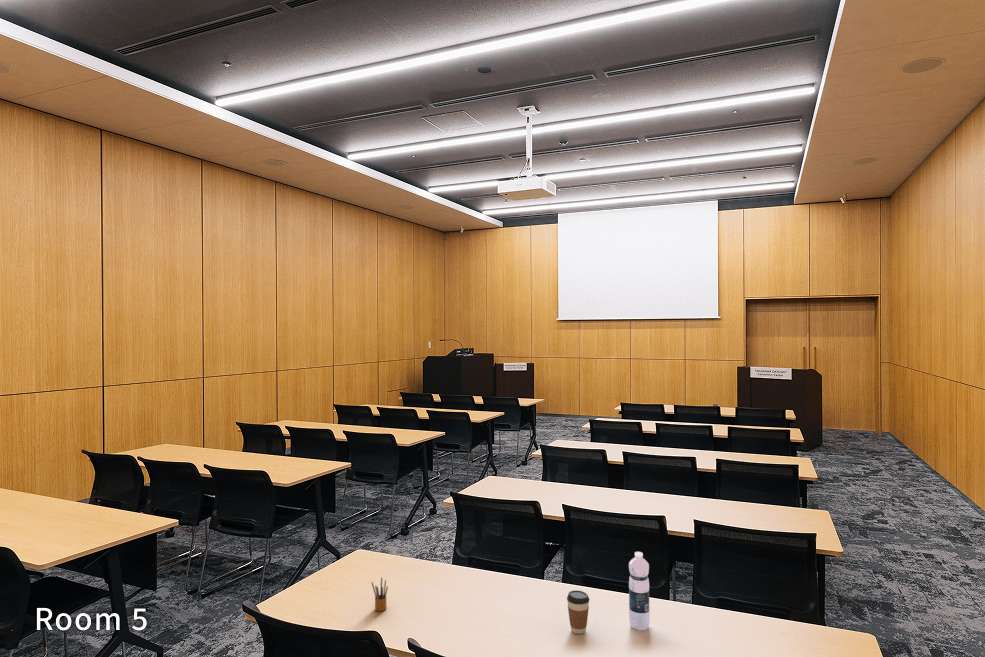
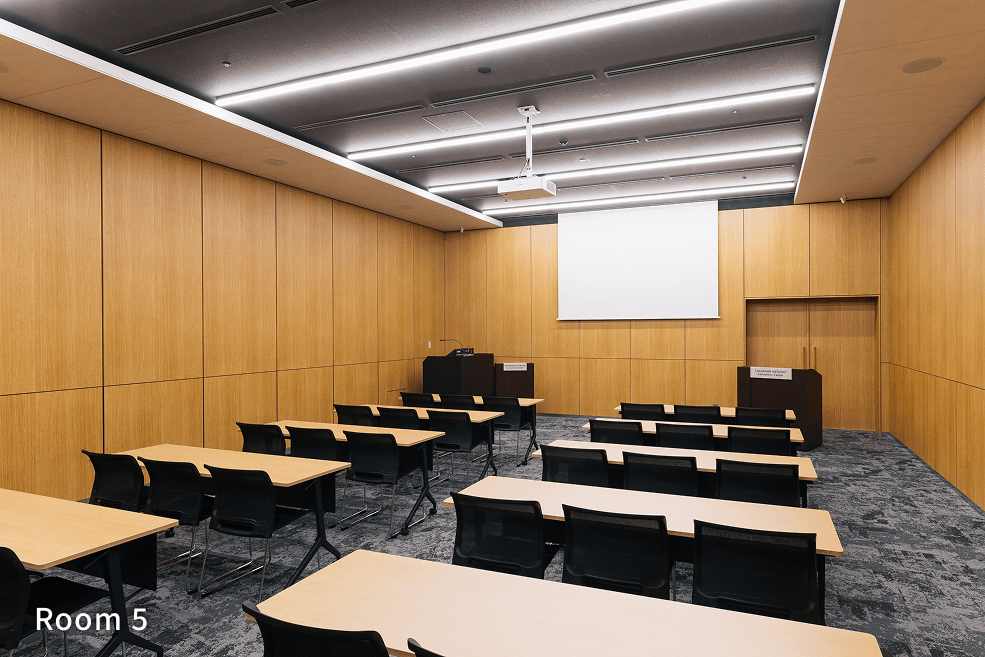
- pencil box (380, 593)
- water bottle (639, 589)
- coffee cup (578, 612)
